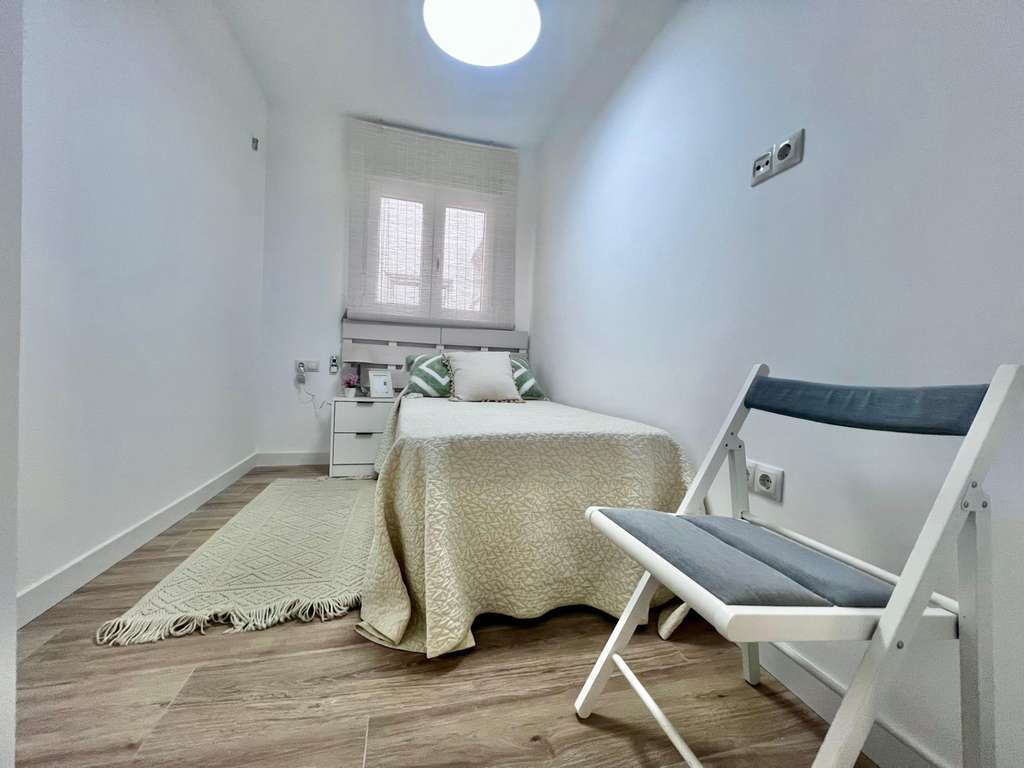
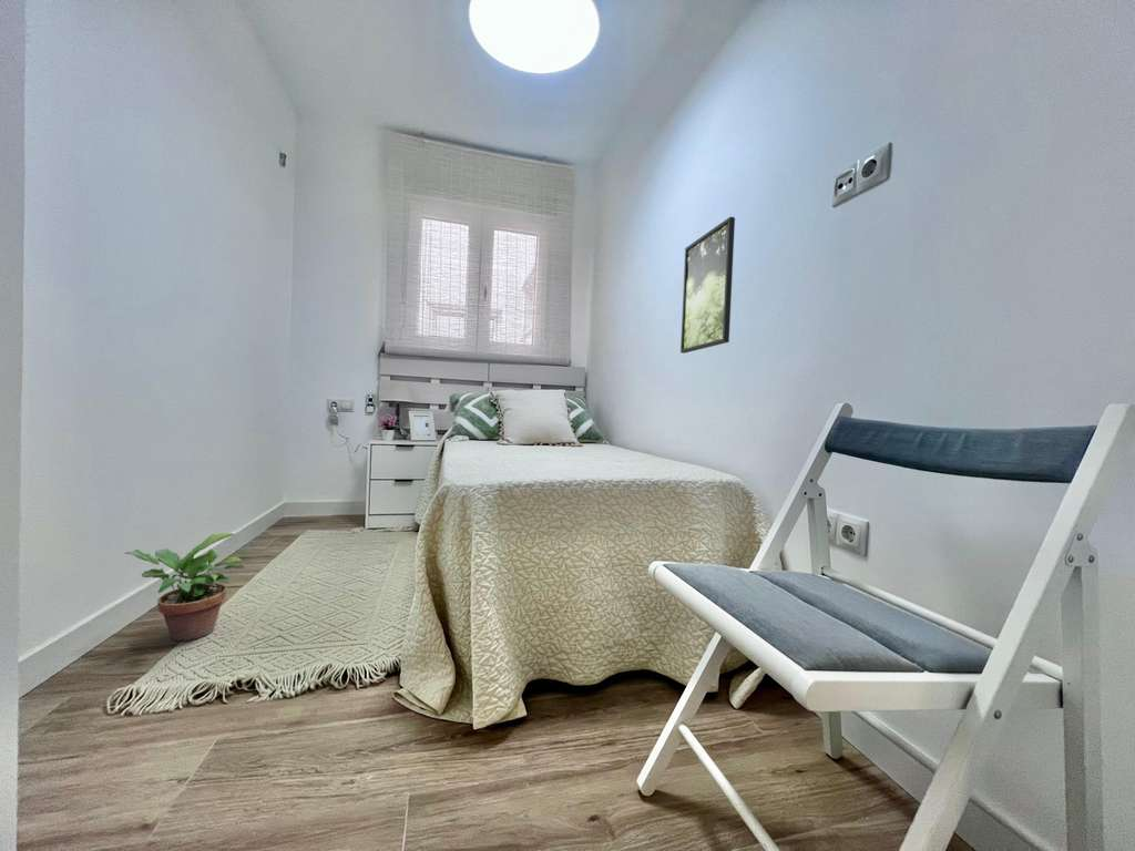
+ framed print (705, 290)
+ potted plant (181, 589)
